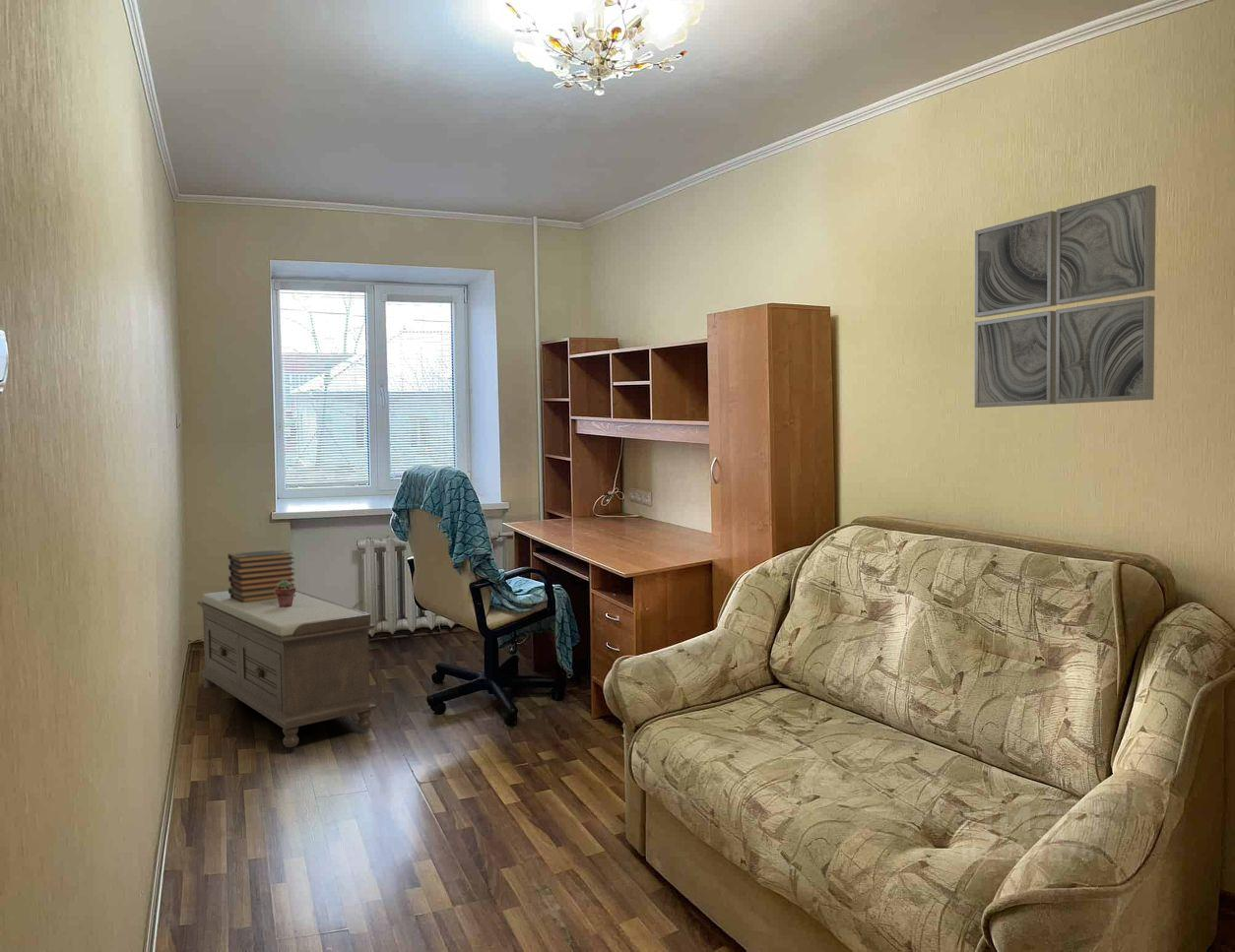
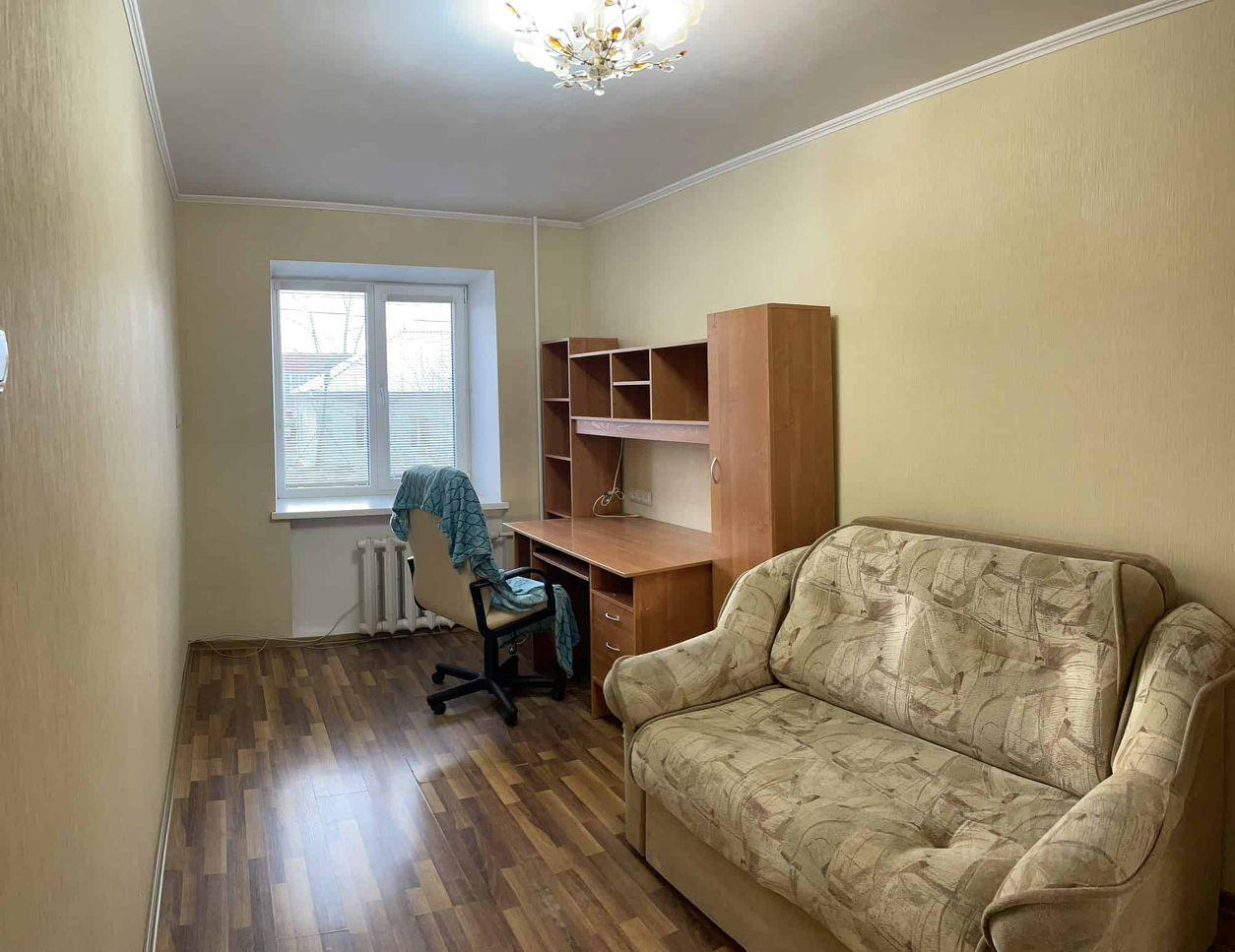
- wall art (1056, 305)
- potted succulent (285, 593)
- bench (280, 655)
- book stack (261, 575)
